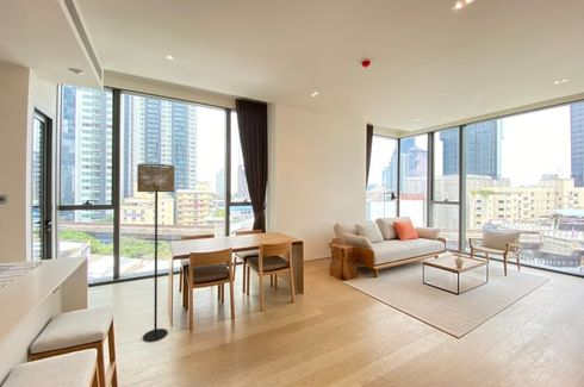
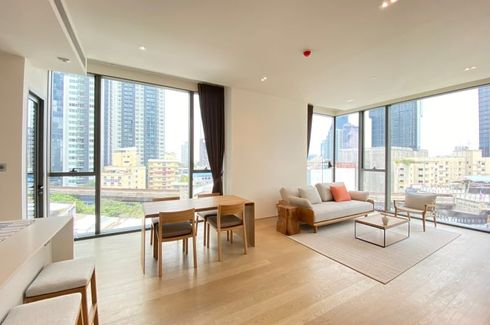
- floor lamp (155, 250)
